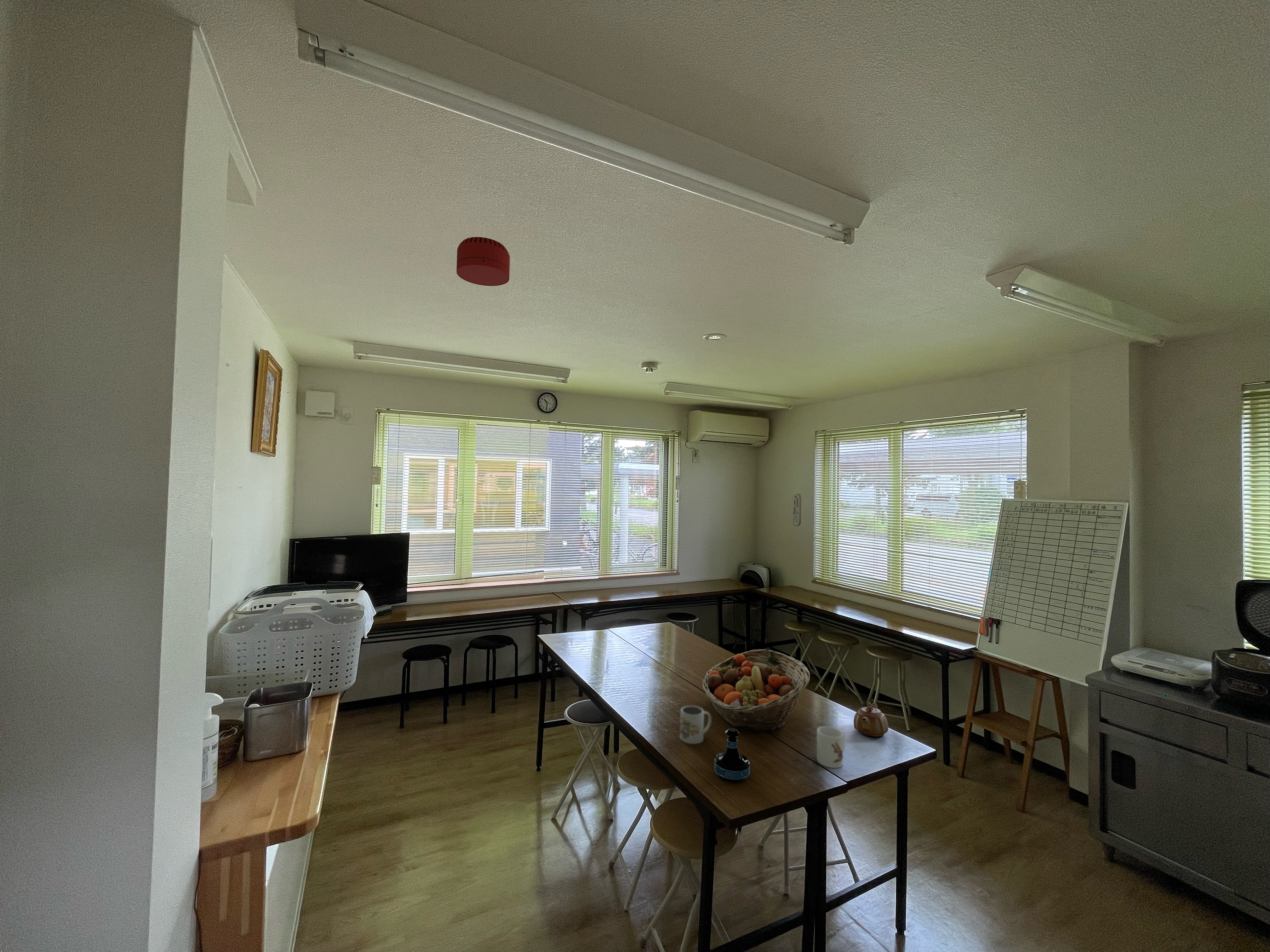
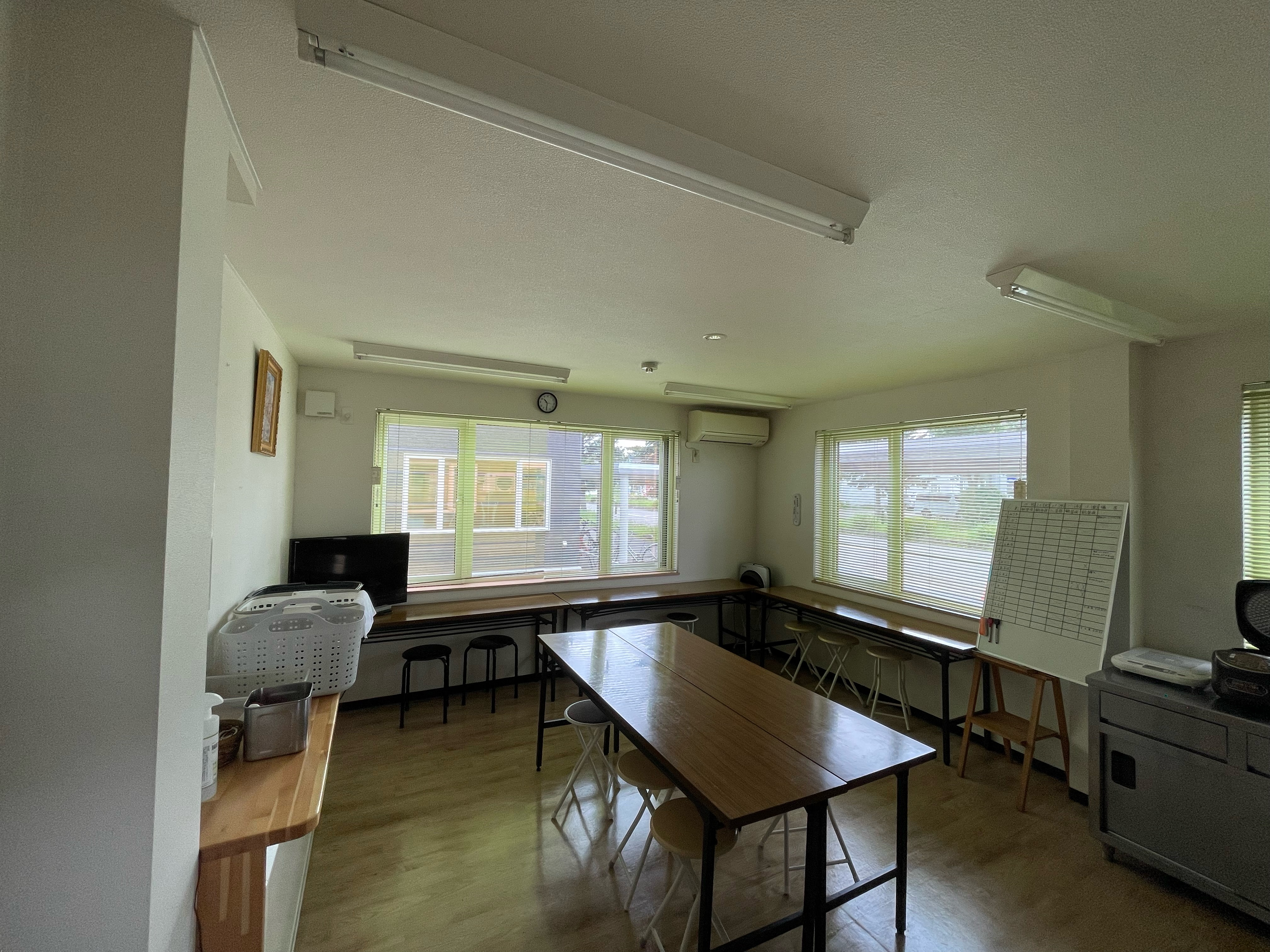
- fruit basket (754, 687)
- mug (833, 745)
- teapot (871, 717)
- mug (696, 723)
- tequila bottle (732, 751)
- smoke detector (483, 261)
